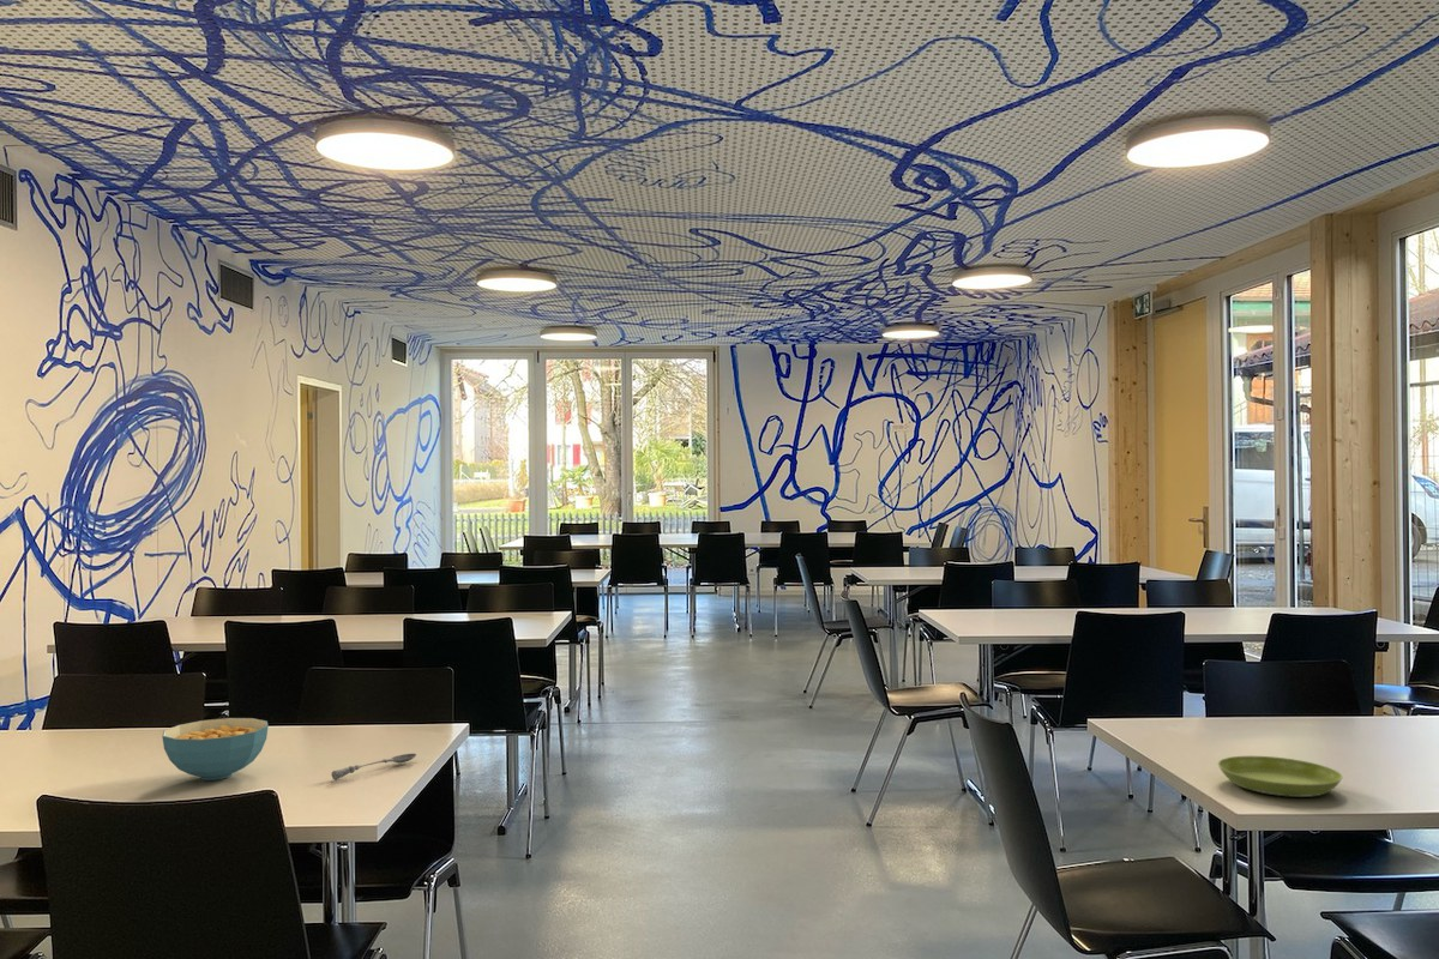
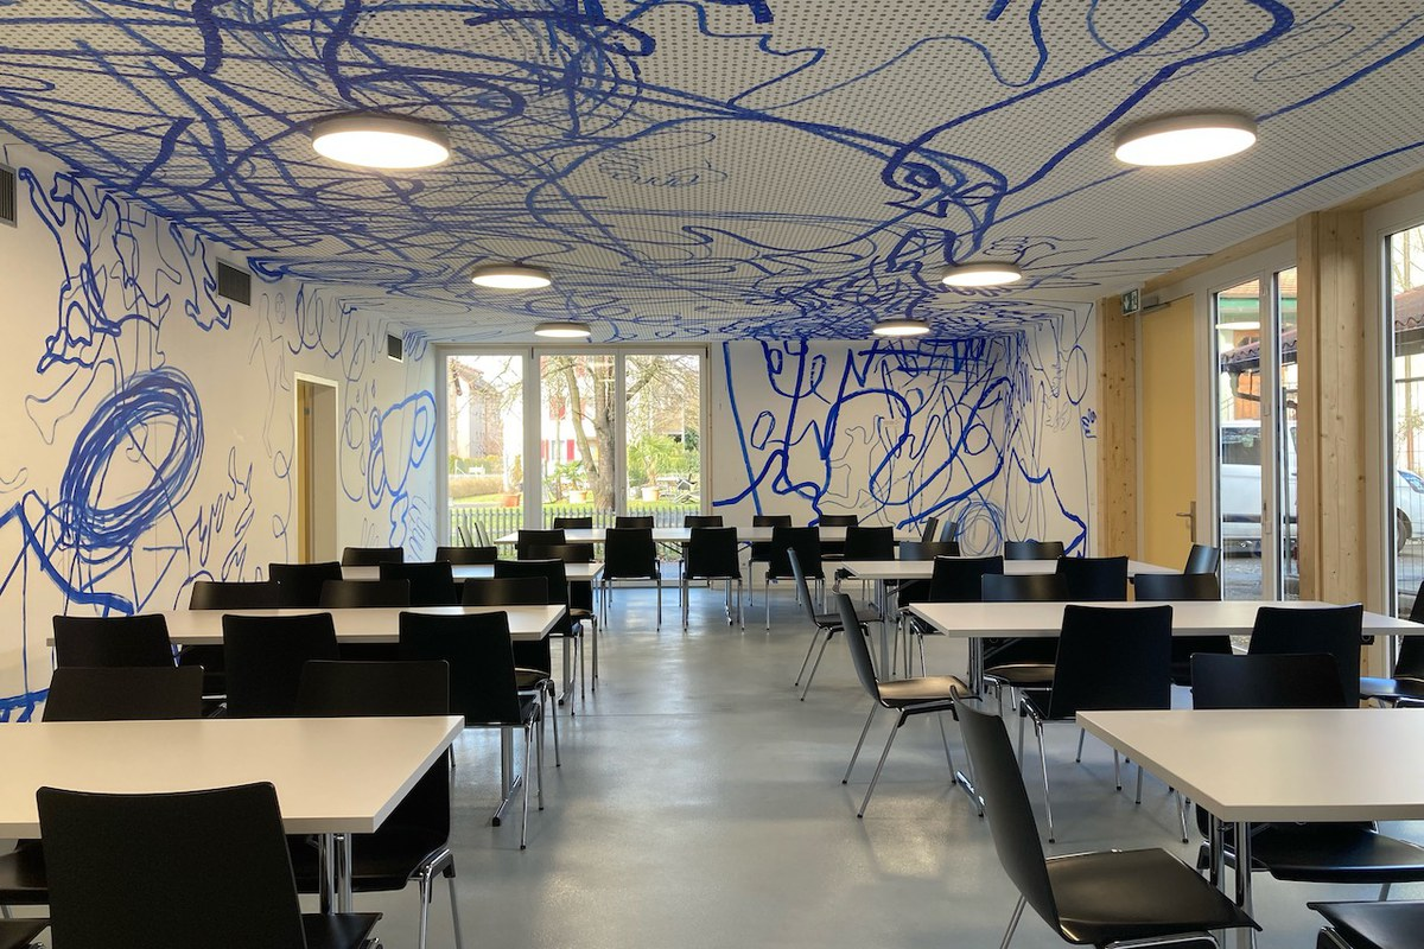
- cereal bowl (216, 752)
- saucer (1278, 777)
- soupspoon (375, 762)
